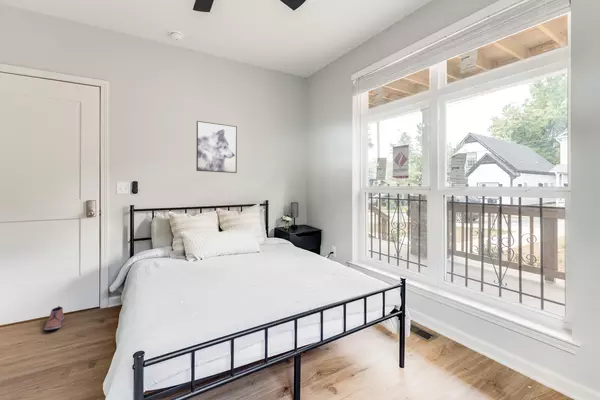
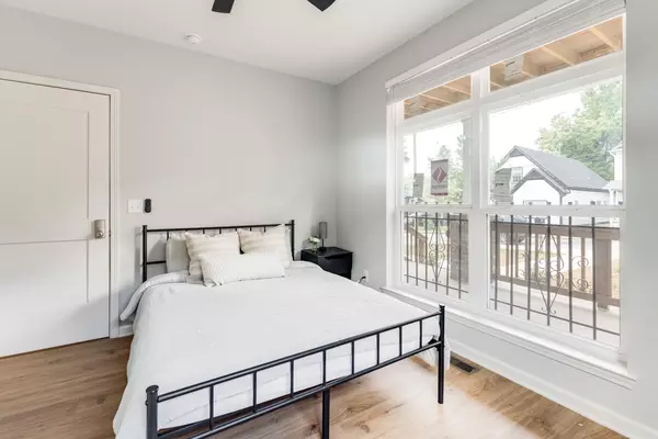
- shoe (54, 318)
- wall art (217, 147)
